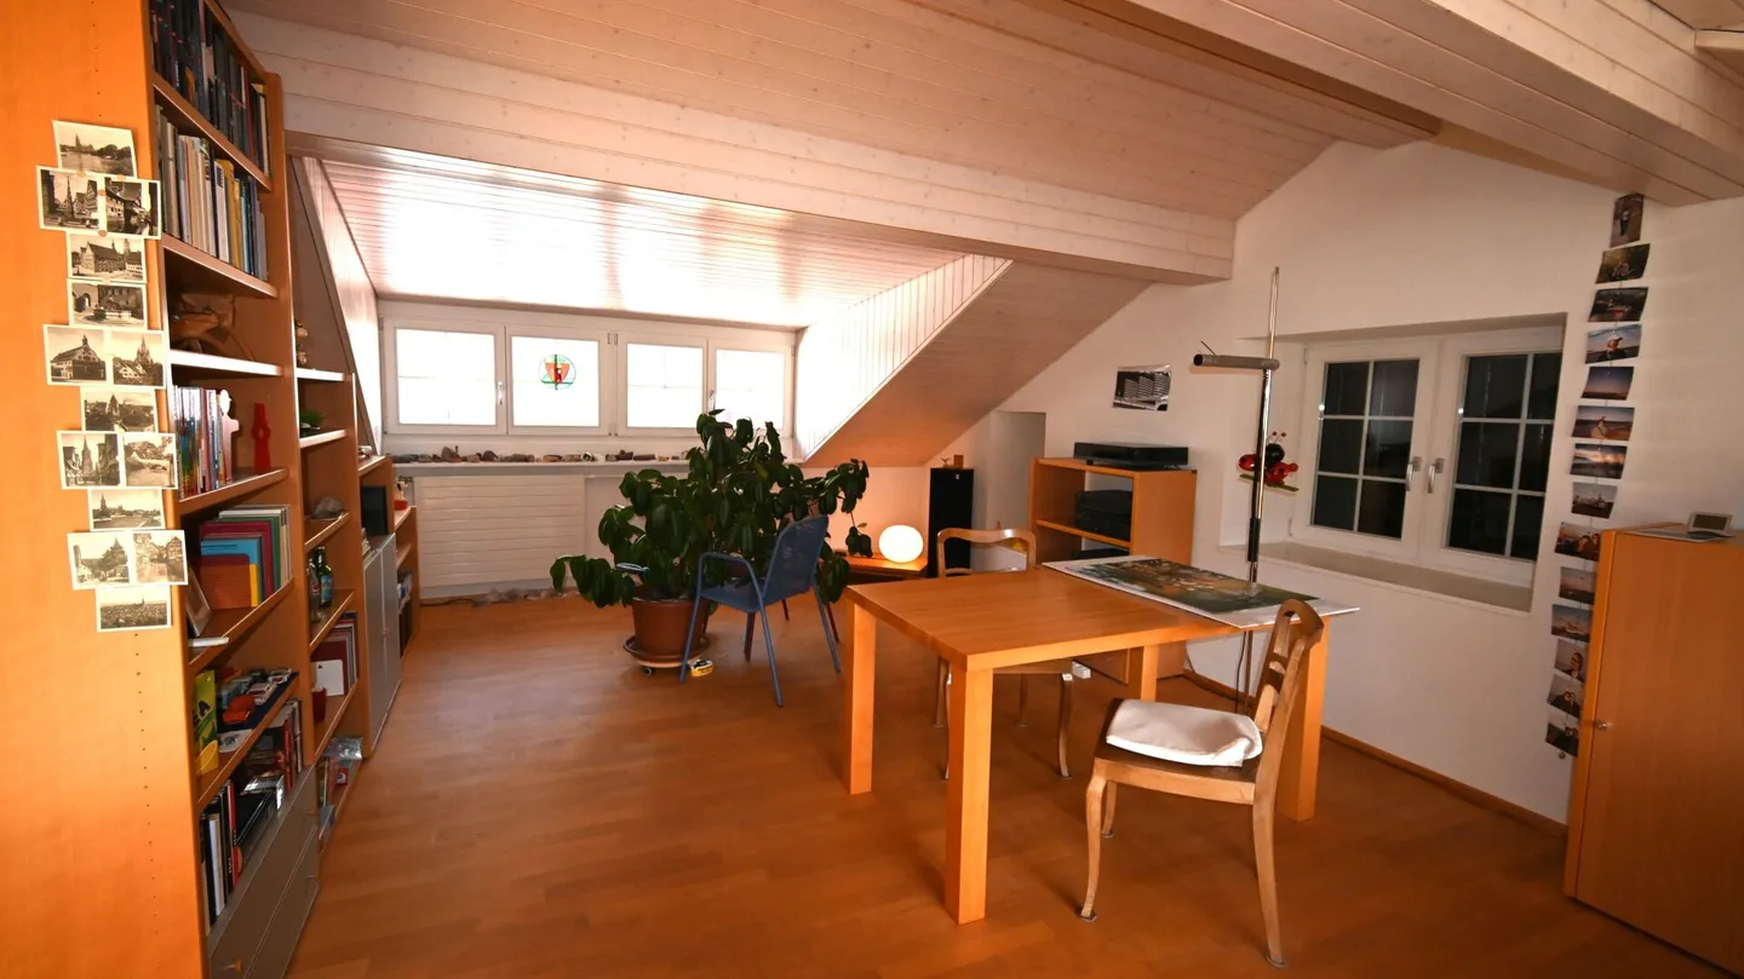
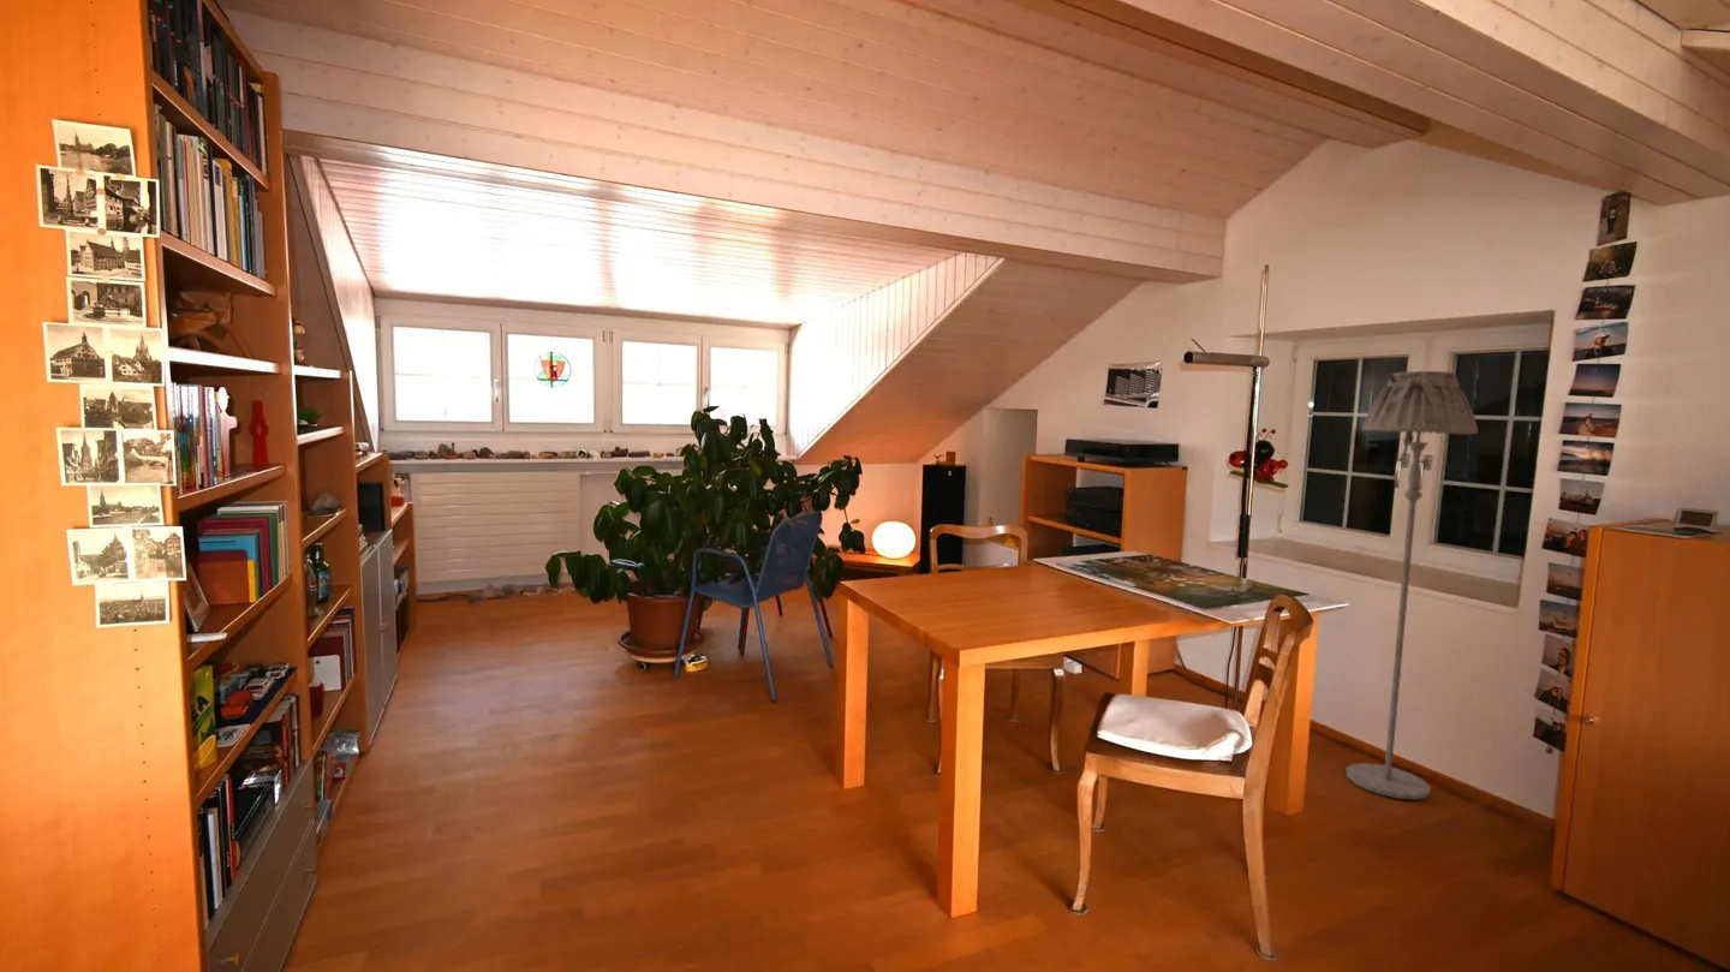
+ floor lamp (1404, 582)
